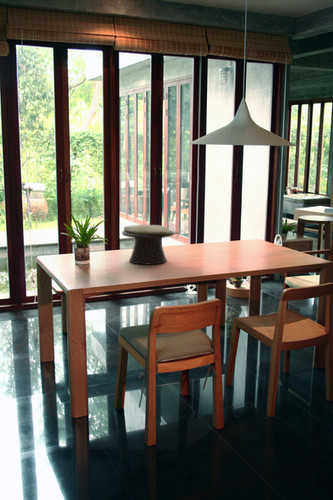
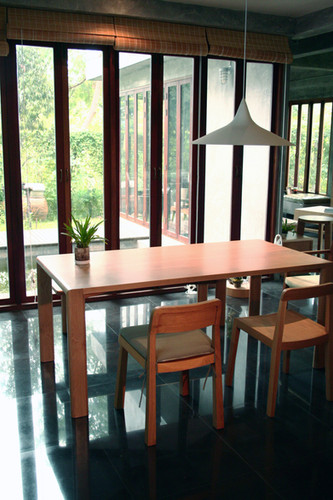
- decorative bowl (149, 244)
